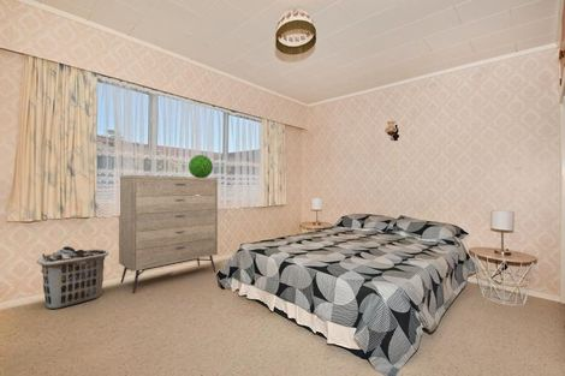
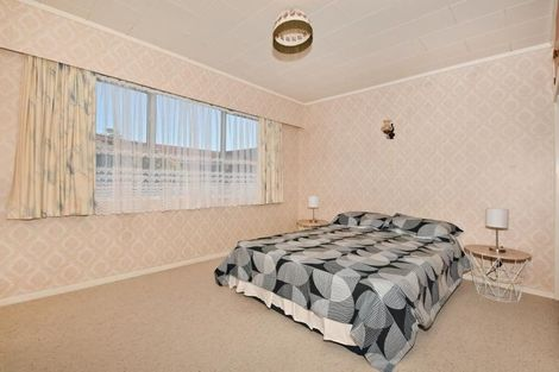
- clothes hamper (75, 273)
- decorative sphere (201, 166)
- dresser (171, 227)
